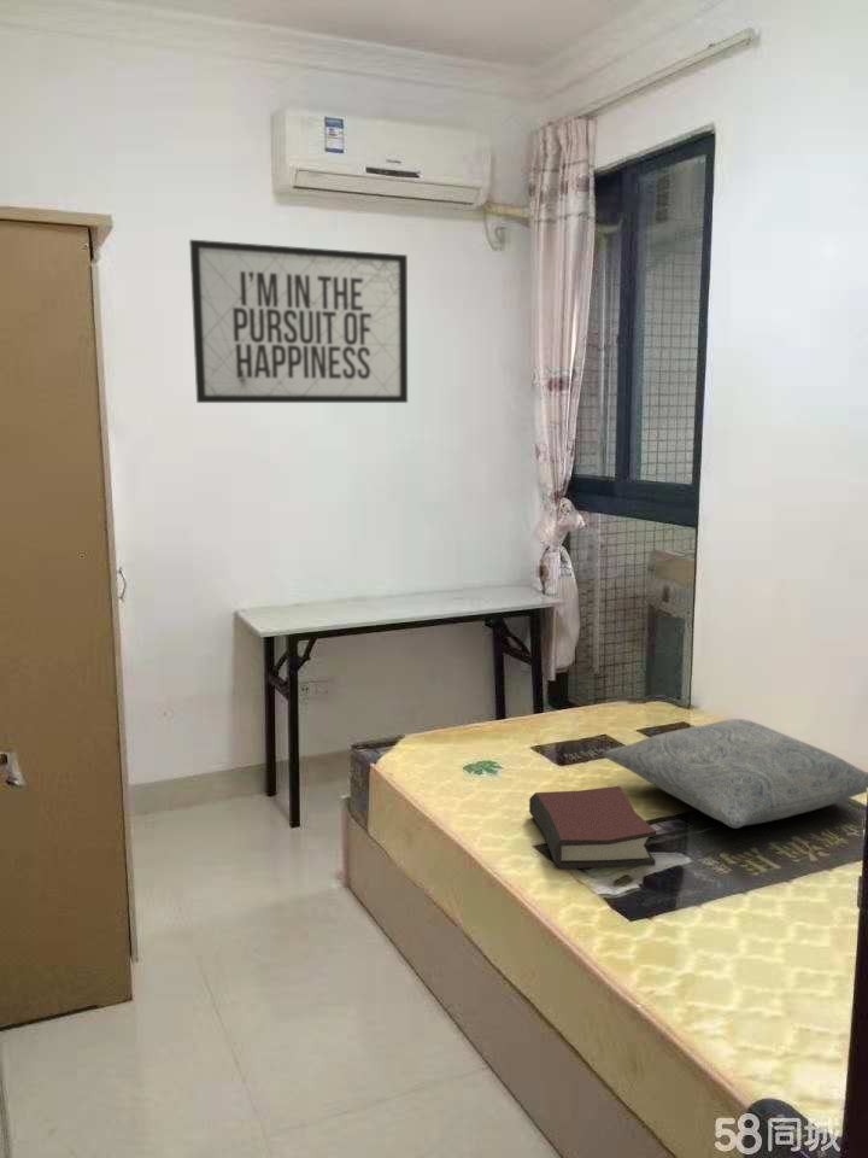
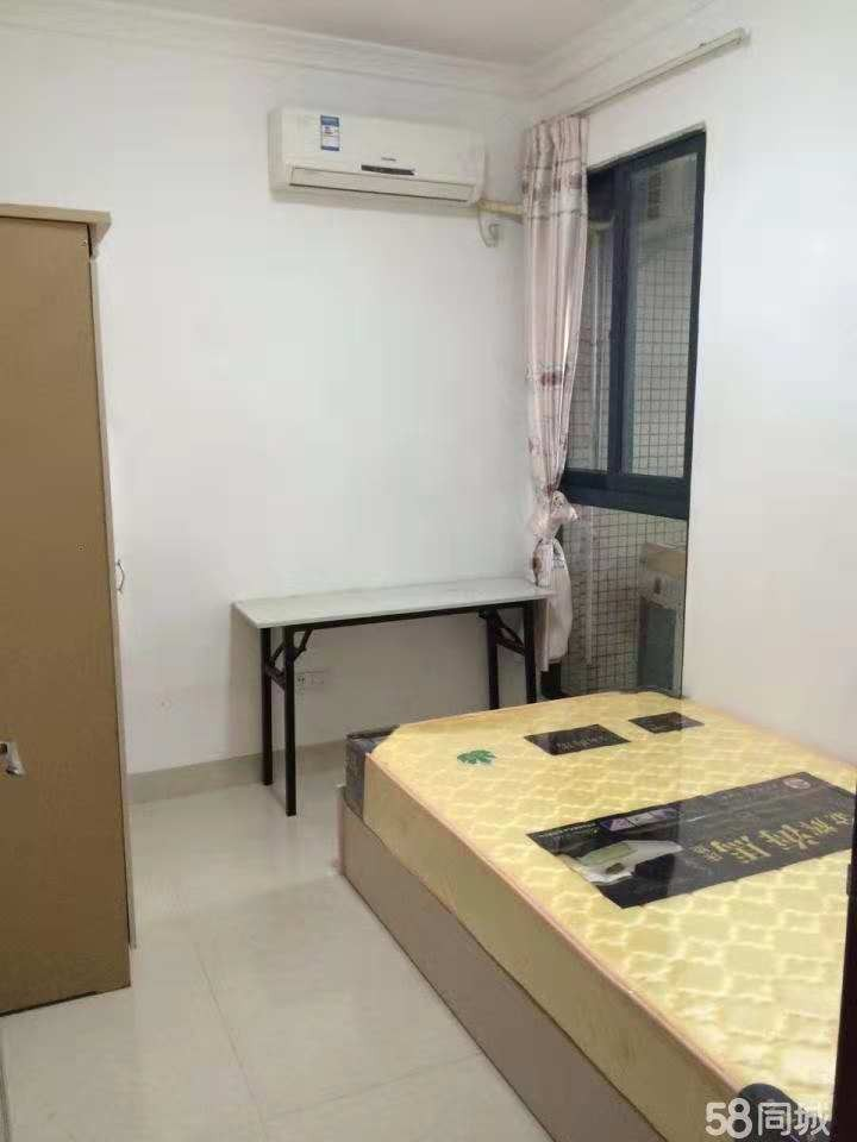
- mirror (305, 326)
- hardback book (588, 824)
- pillow (739, 768)
